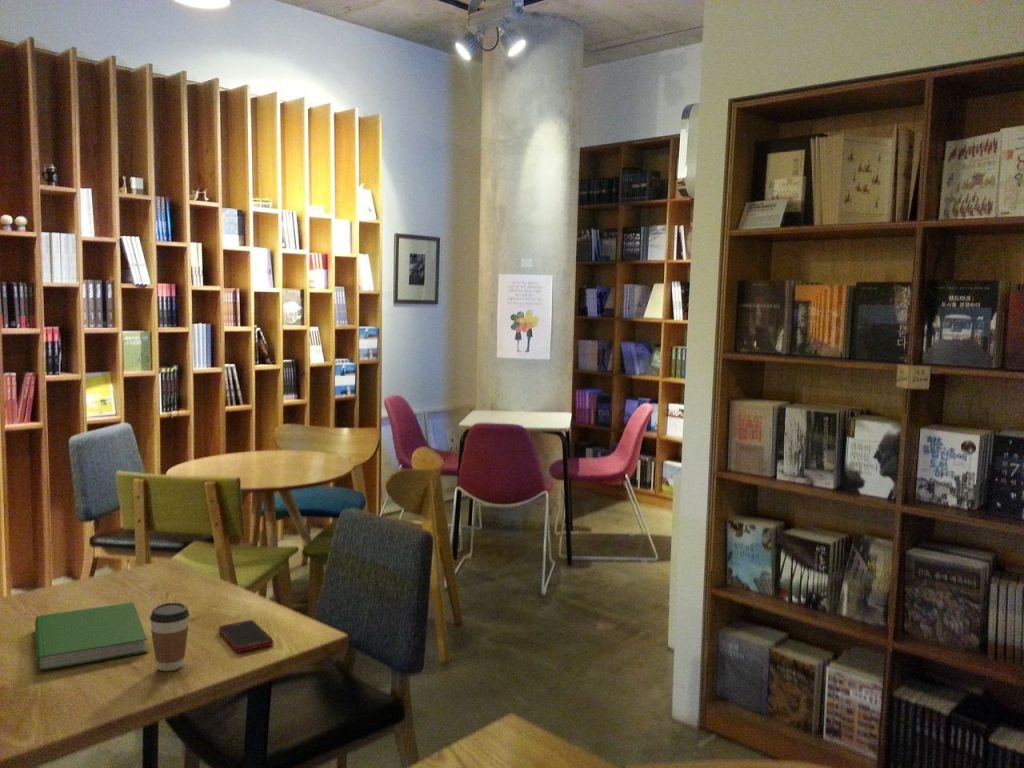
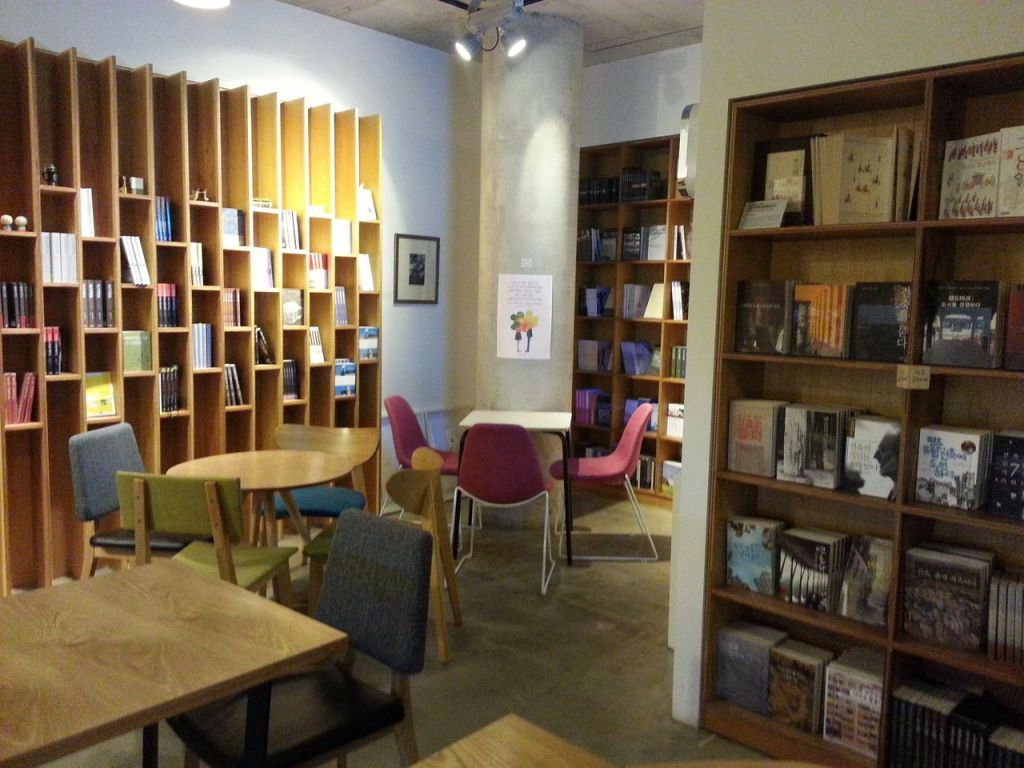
- coffee cup (170, 637)
- cell phone (245, 635)
- hardcover book (89, 633)
